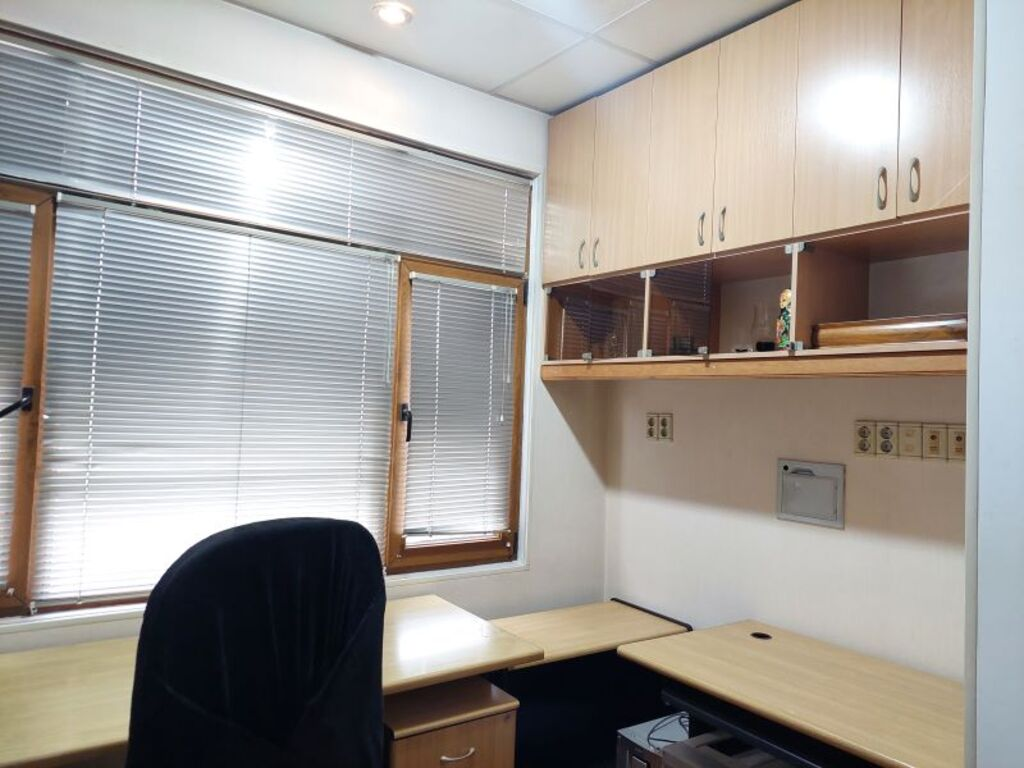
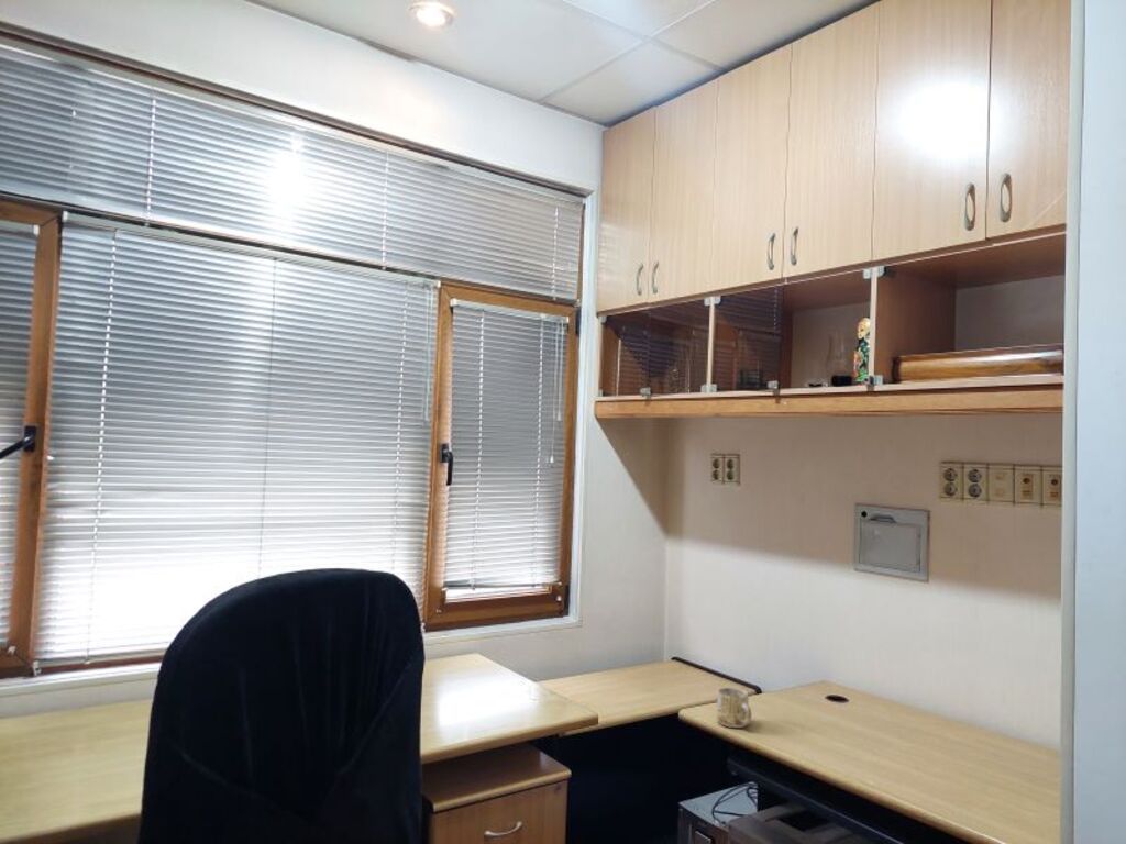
+ mug (737, 709)
